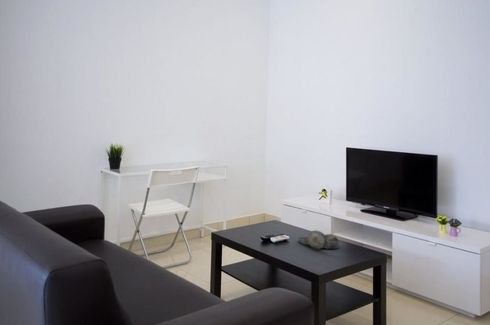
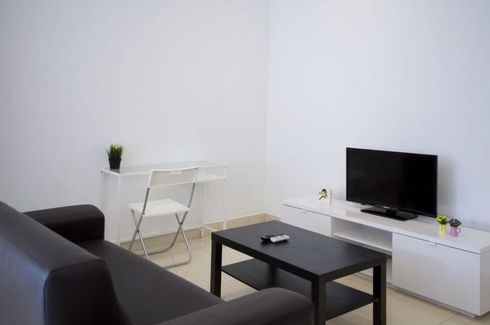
- decorative bowl (319, 237)
